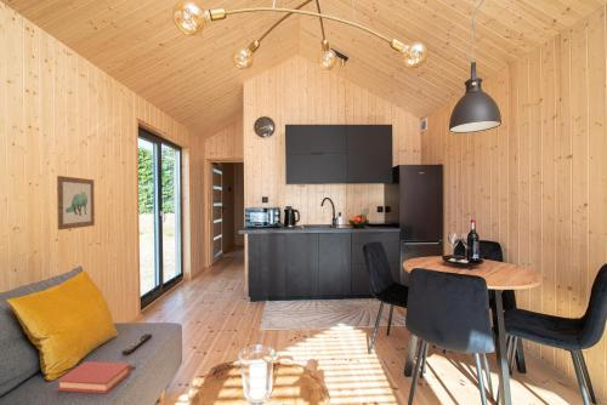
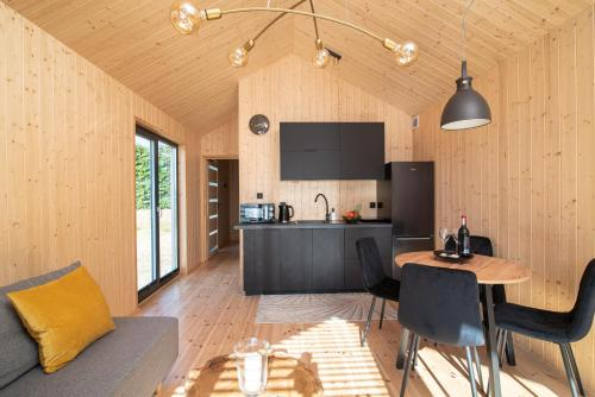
- remote control (137, 343)
- book (95, 376)
- wall art (76, 202)
